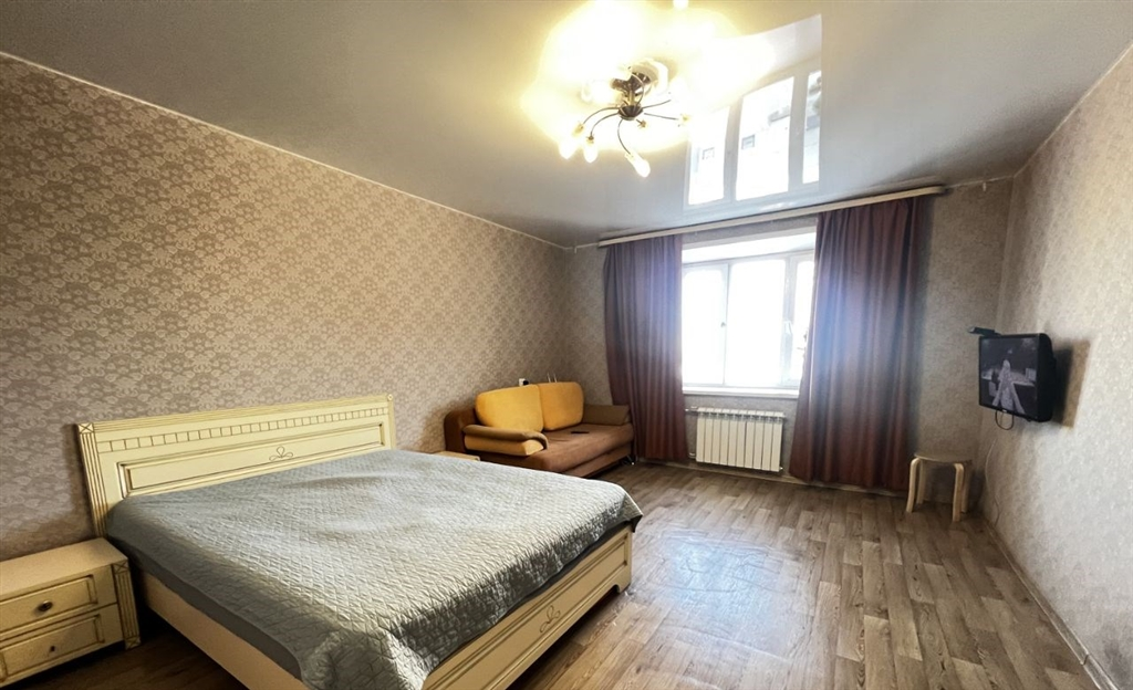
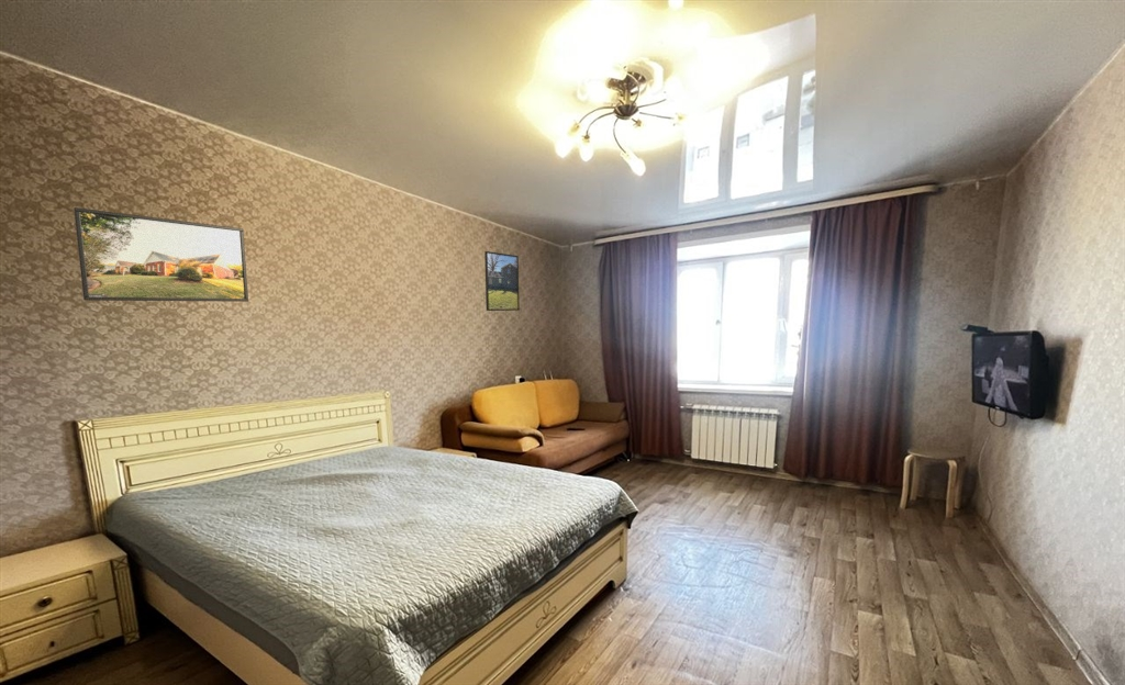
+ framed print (502, 282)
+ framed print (171, 260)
